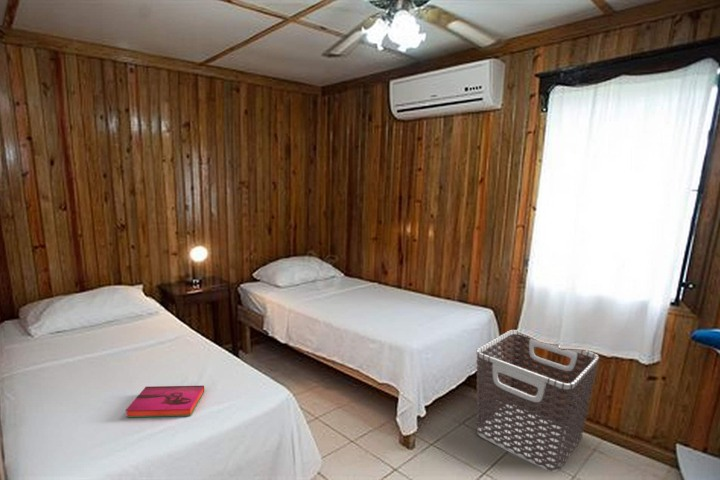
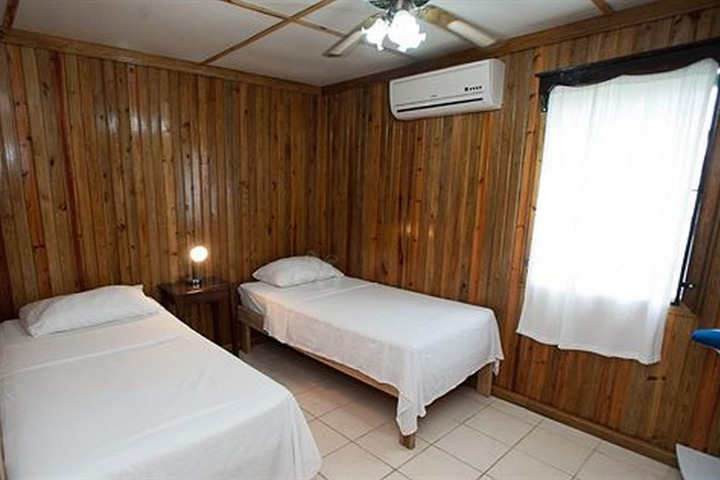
- hardback book (167, 400)
- clothes hamper (532, 394)
